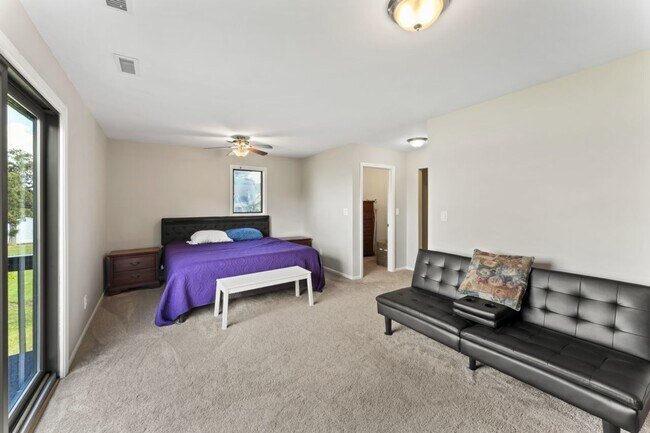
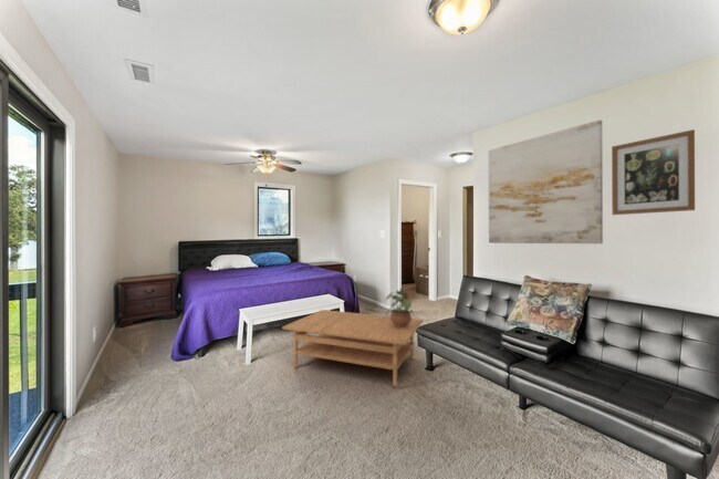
+ coffee table (355, 342)
+ wall art (649, 175)
+ potted plant (400, 306)
+ wall art (536, 190)
